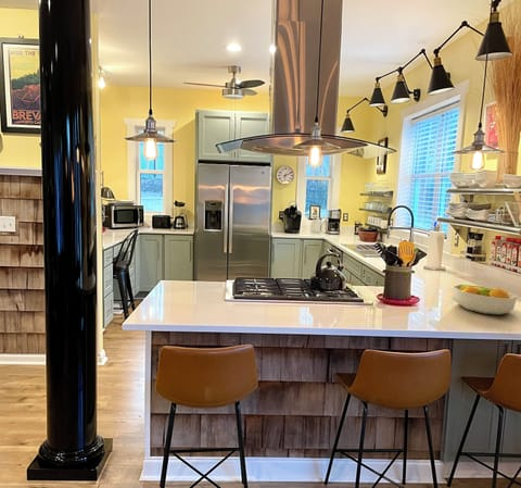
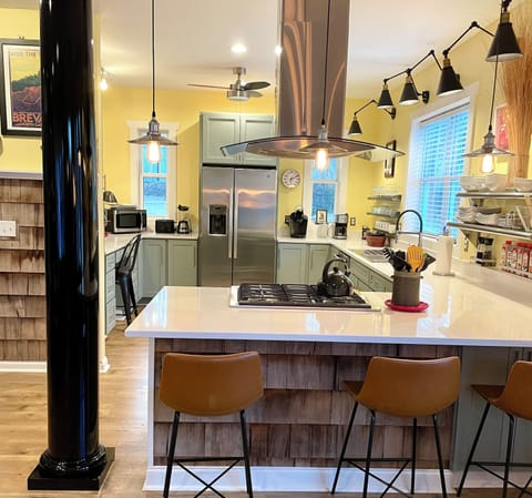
- fruit bowl (482, 296)
